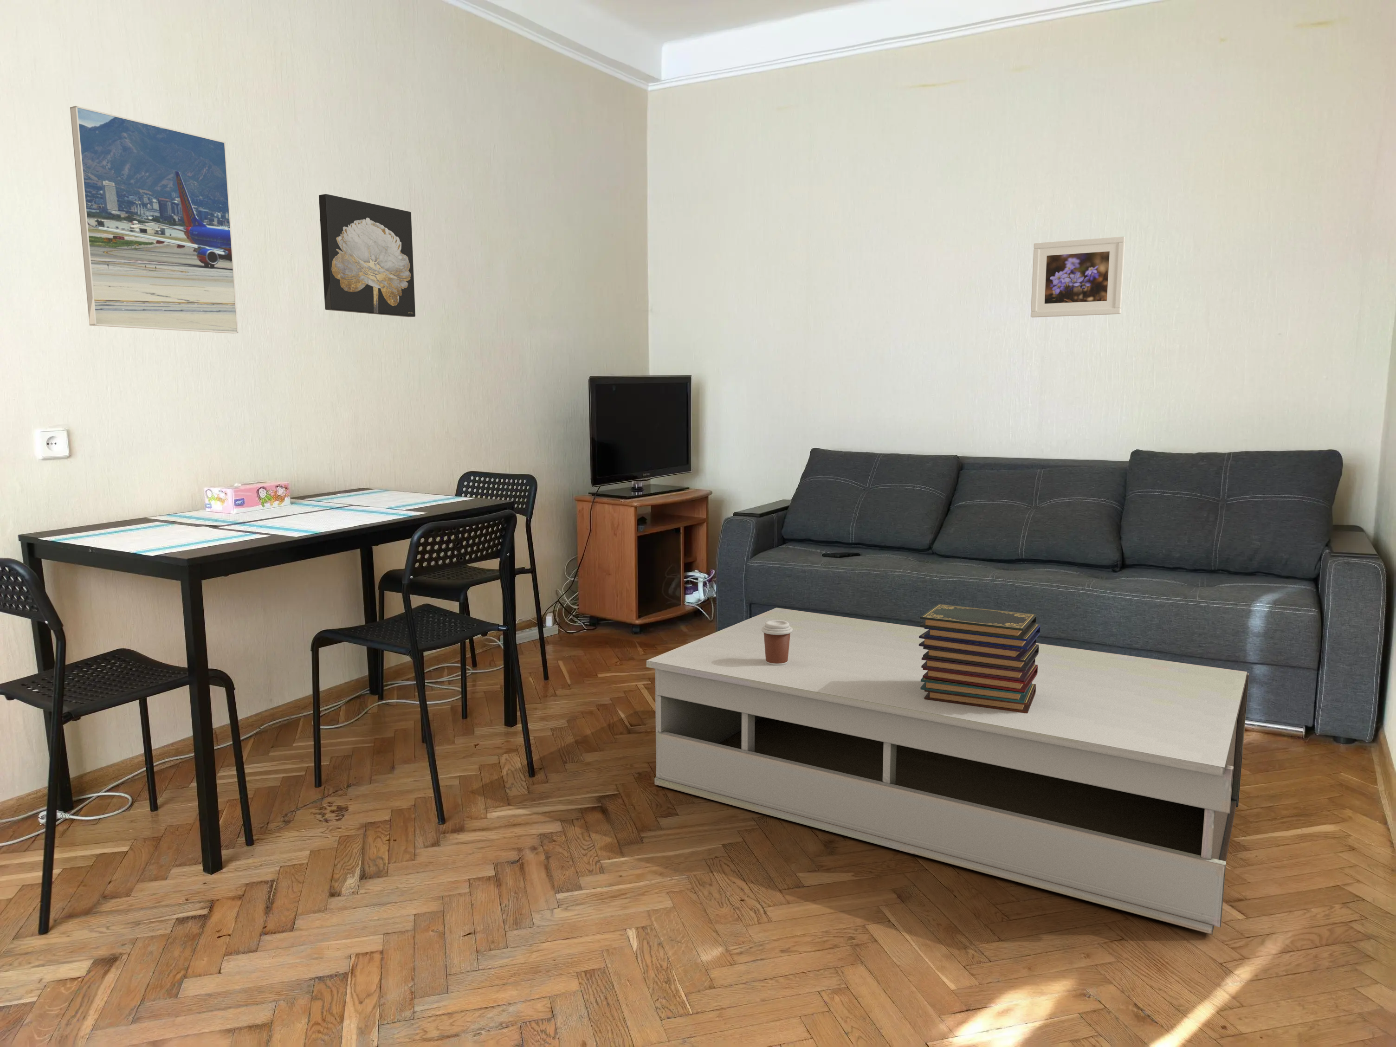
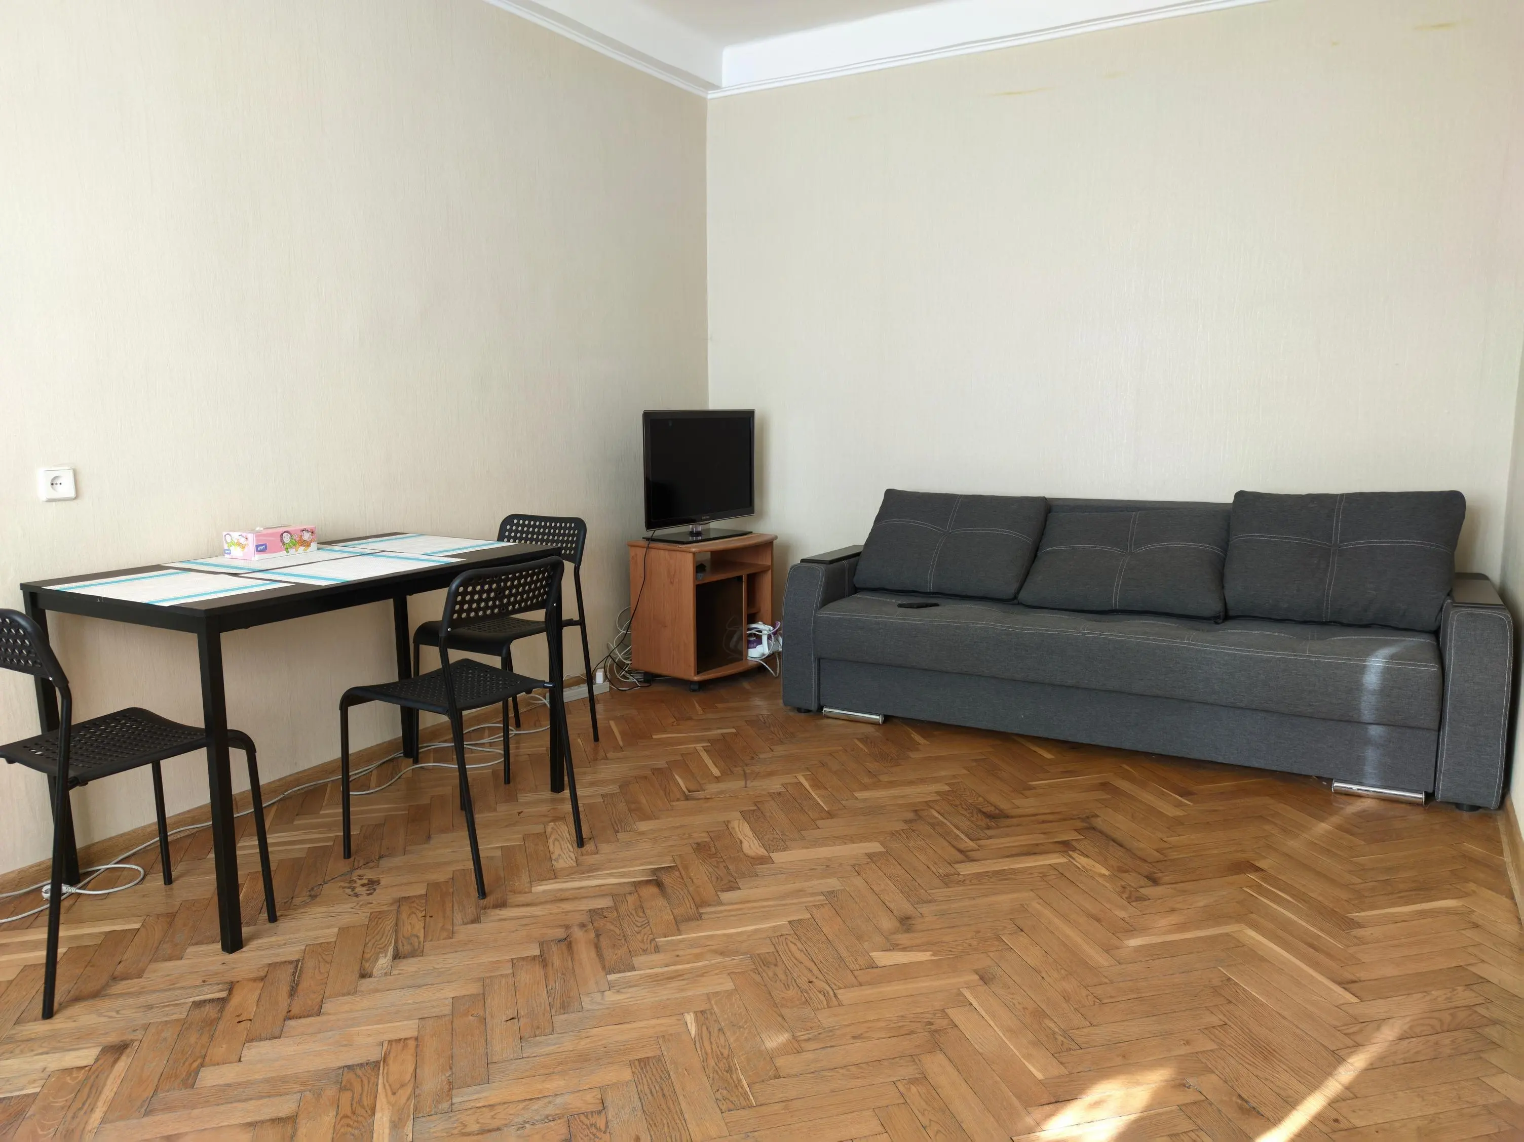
- coffee table (940, 731)
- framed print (160, 229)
- wall art (369, 258)
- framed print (1076, 278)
- coffee cup (777, 642)
- book stack (978, 655)
